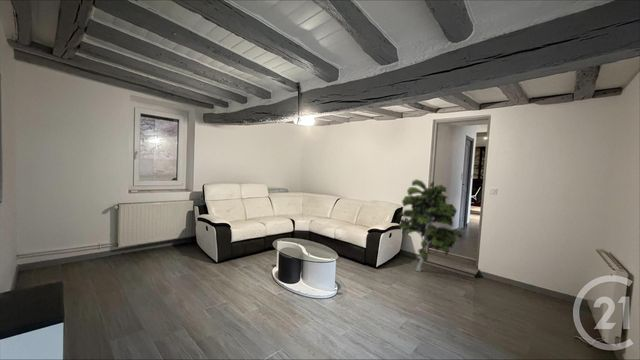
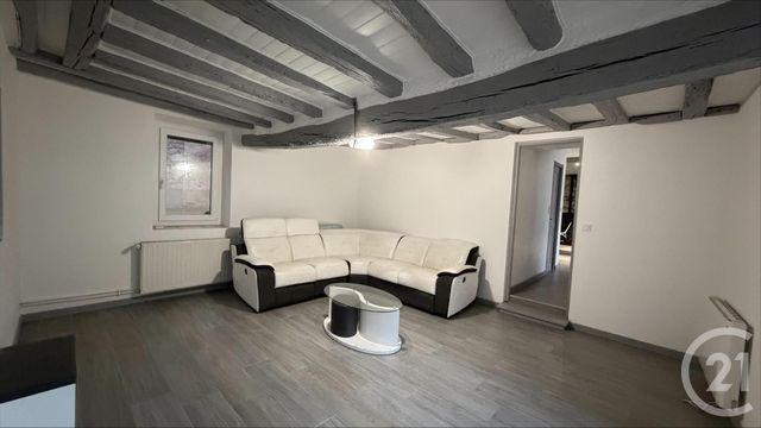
- indoor plant (428, 226)
